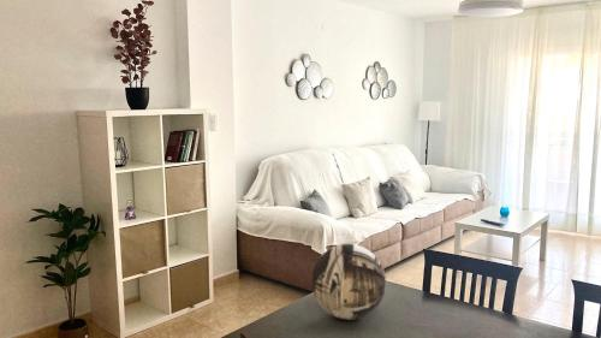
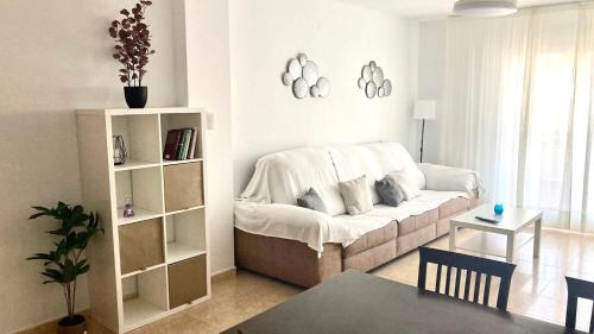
- decorative bowl (347, 280)
